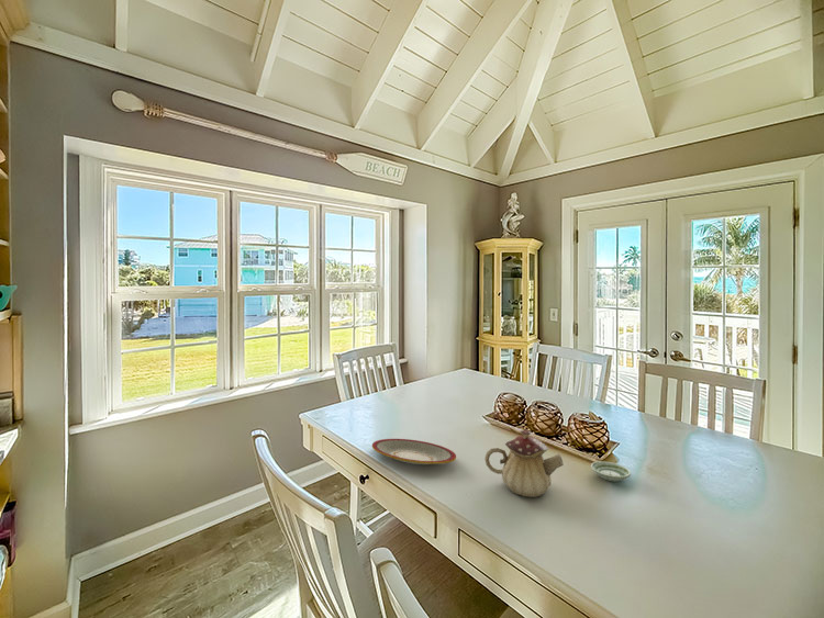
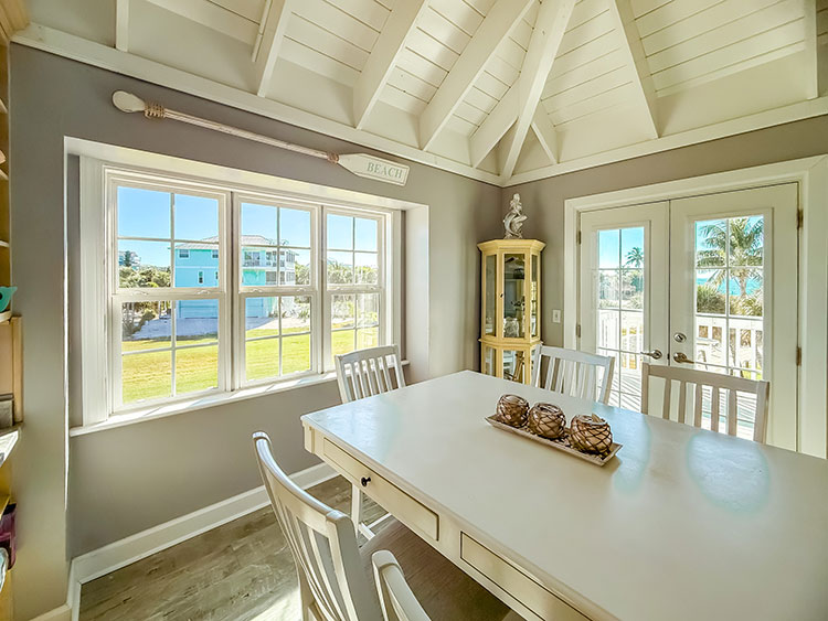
- plate (412, 453)
- saucer (610, 472)
- teapot (522, 458)
